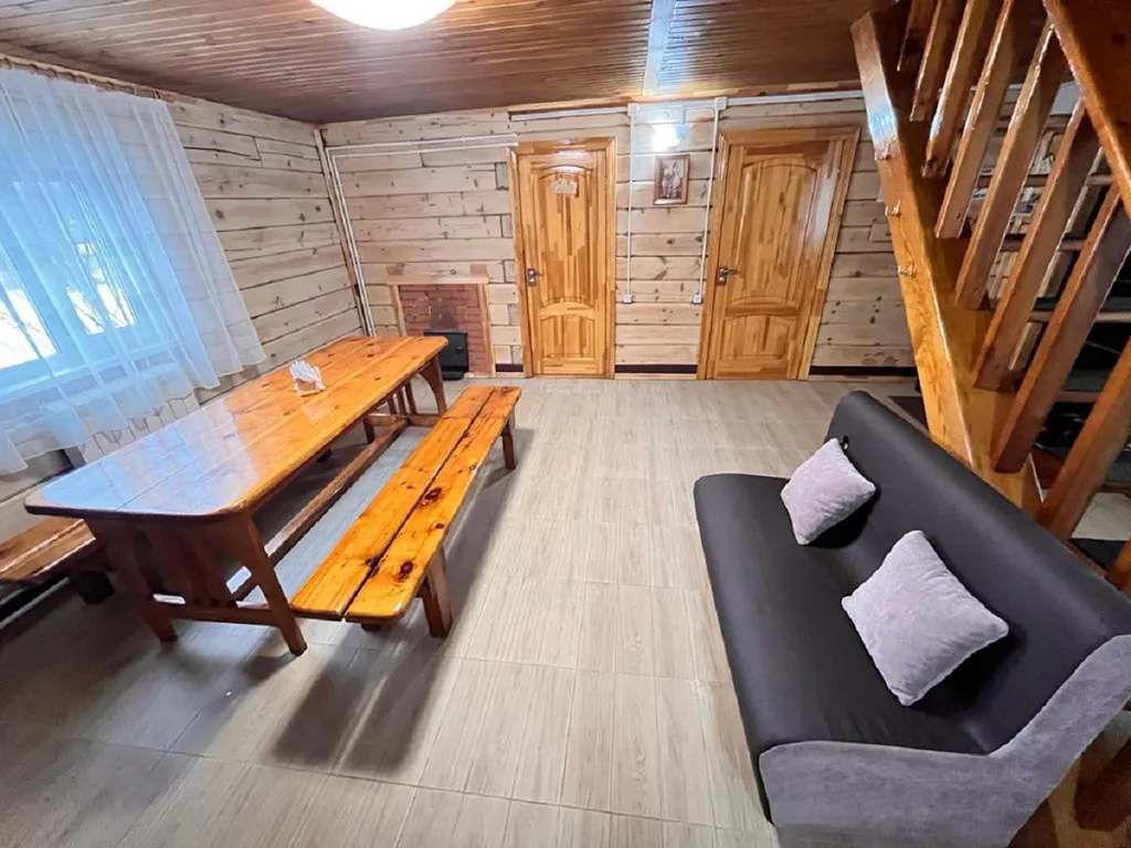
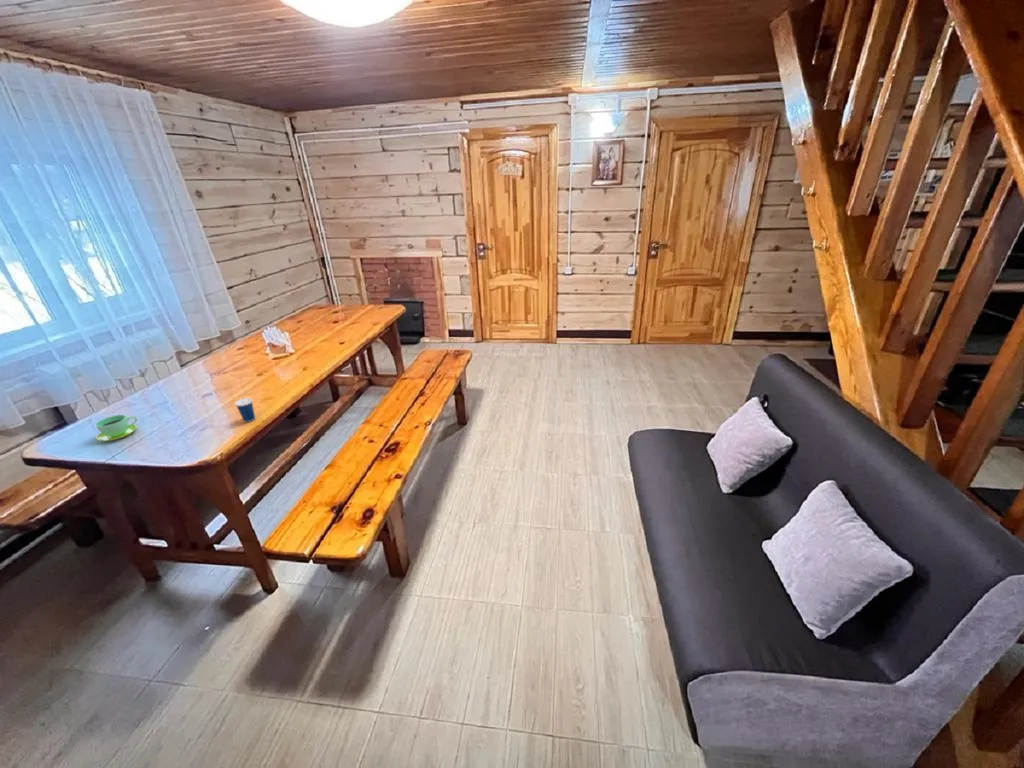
+ cup (244, 405)
+ cup (115, 427)
